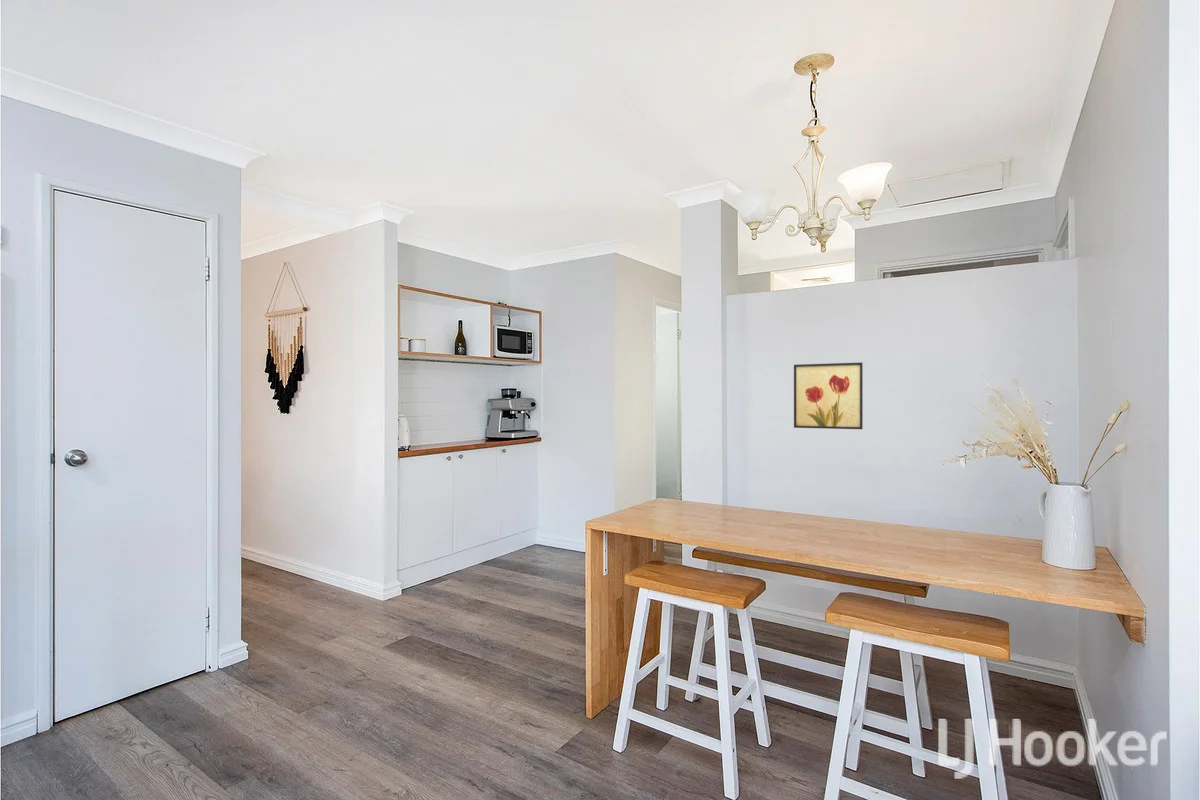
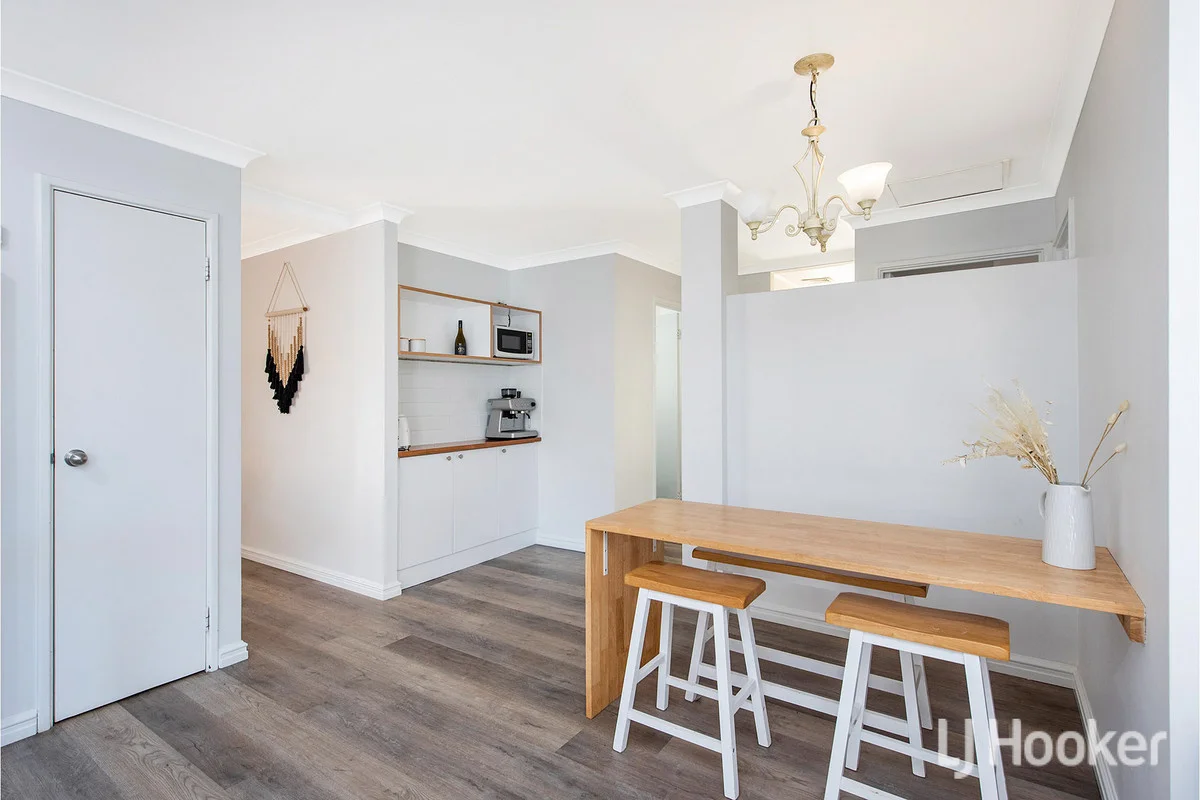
- wall art (827, 396)
